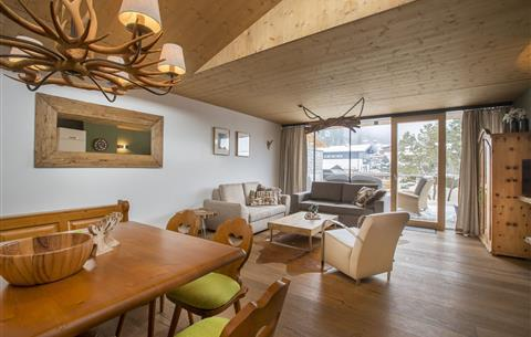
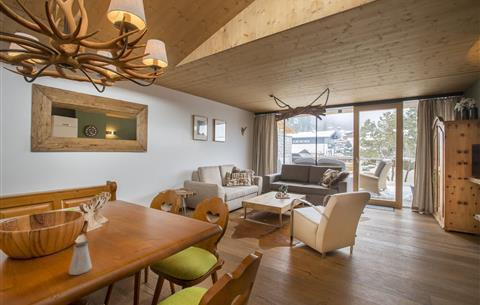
+ saltshaker (80, 256)
